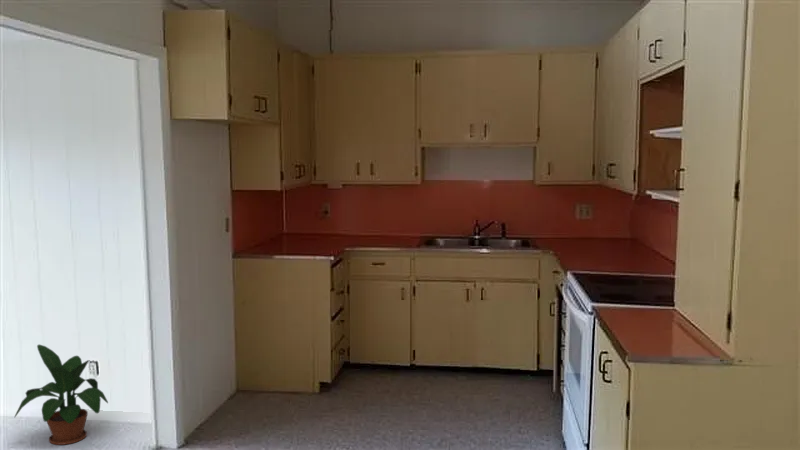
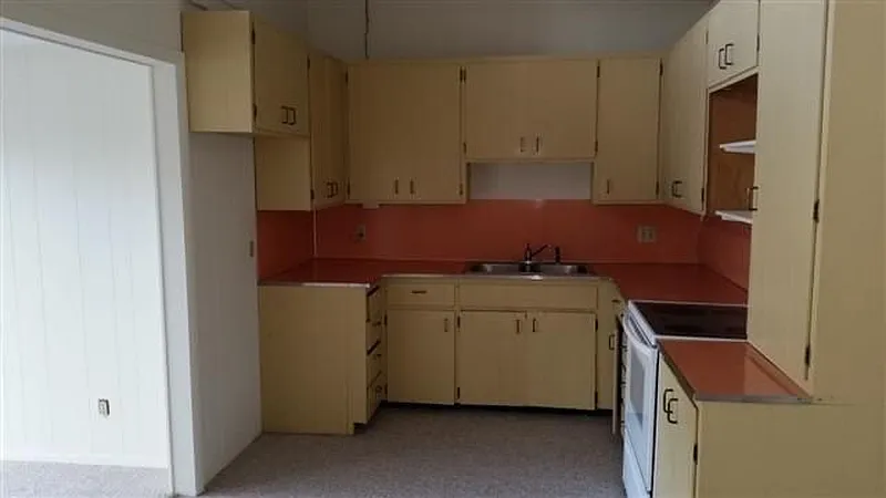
- potted plant (67, 390)
